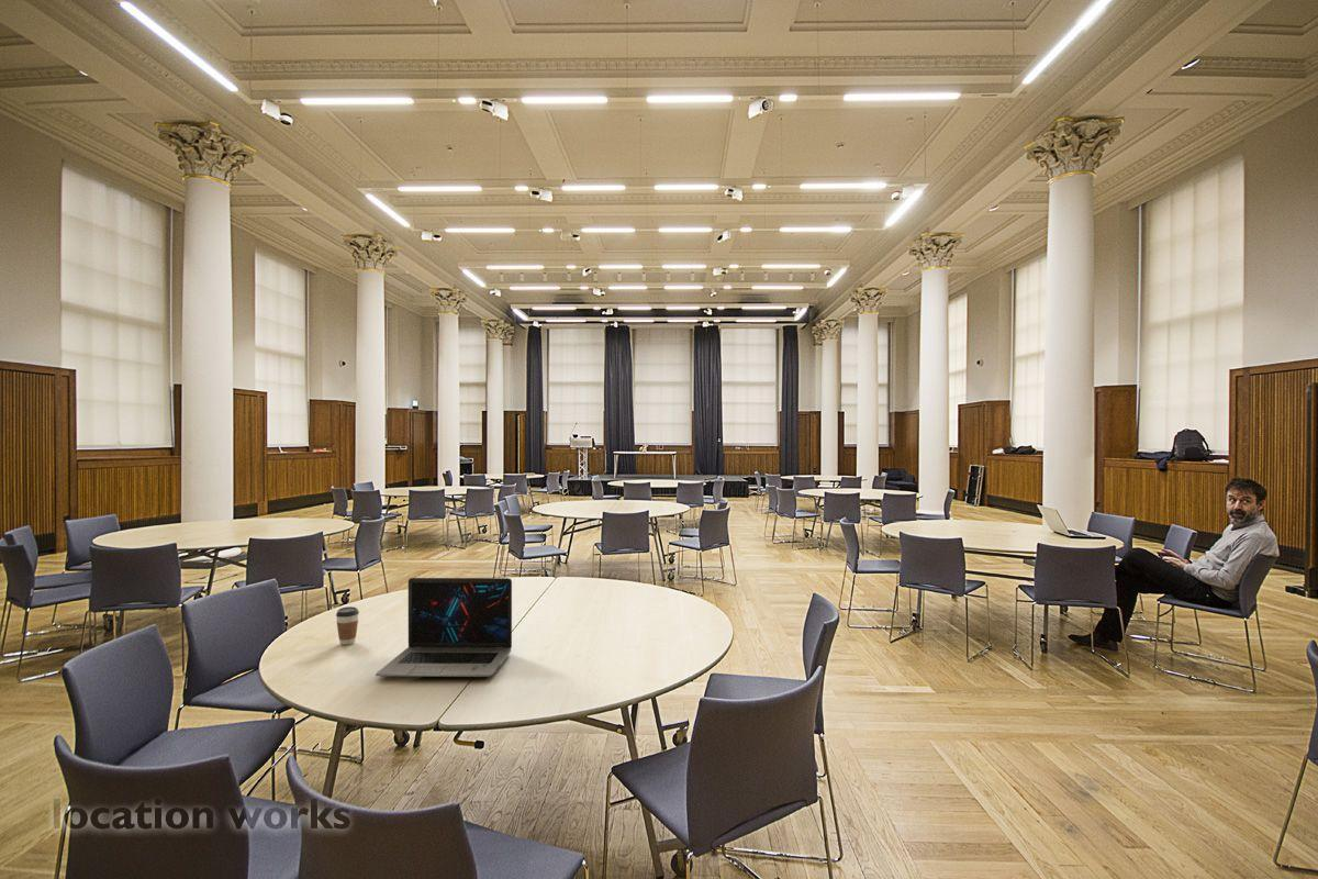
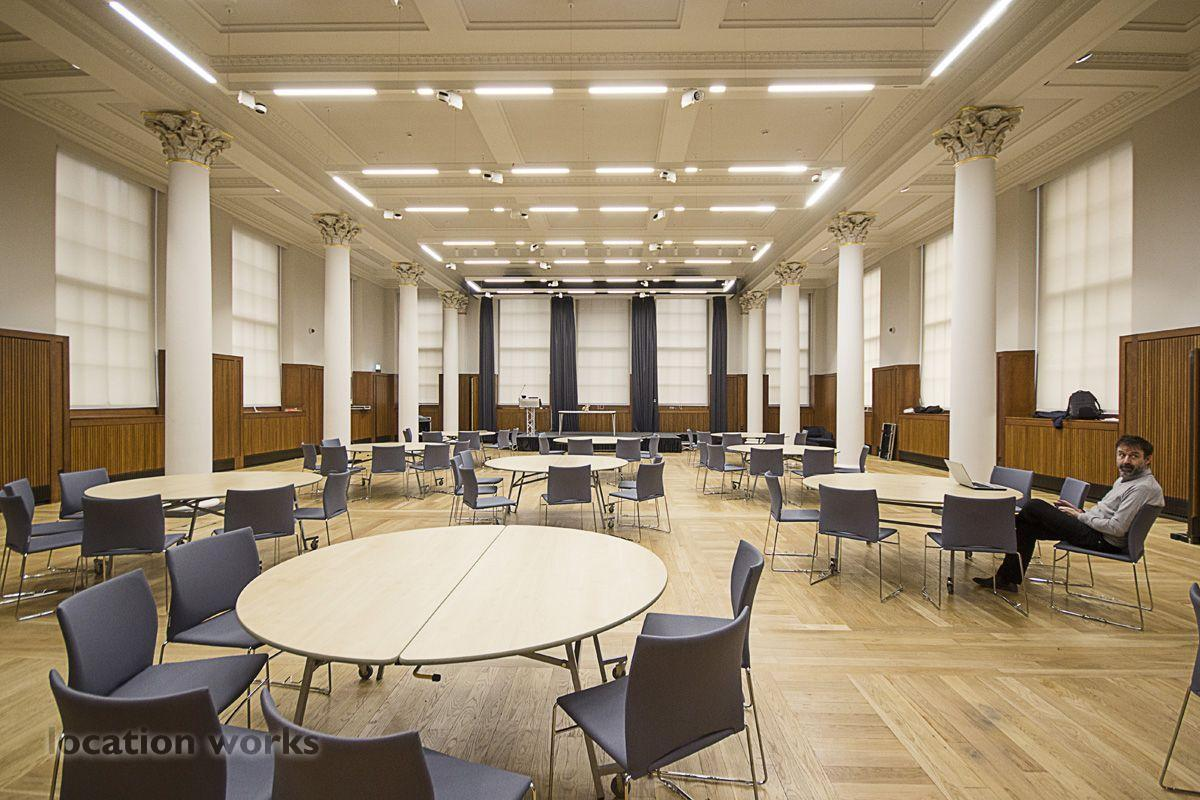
- laptop (447, 626)
- coffee cup (347, 625)
